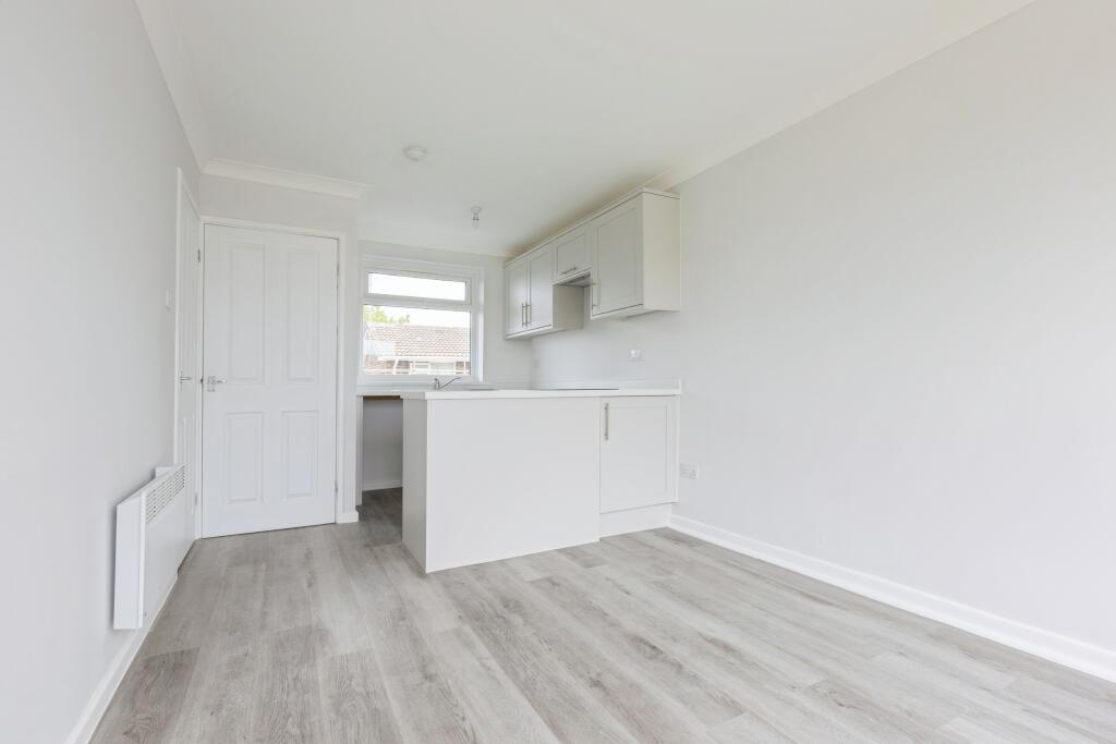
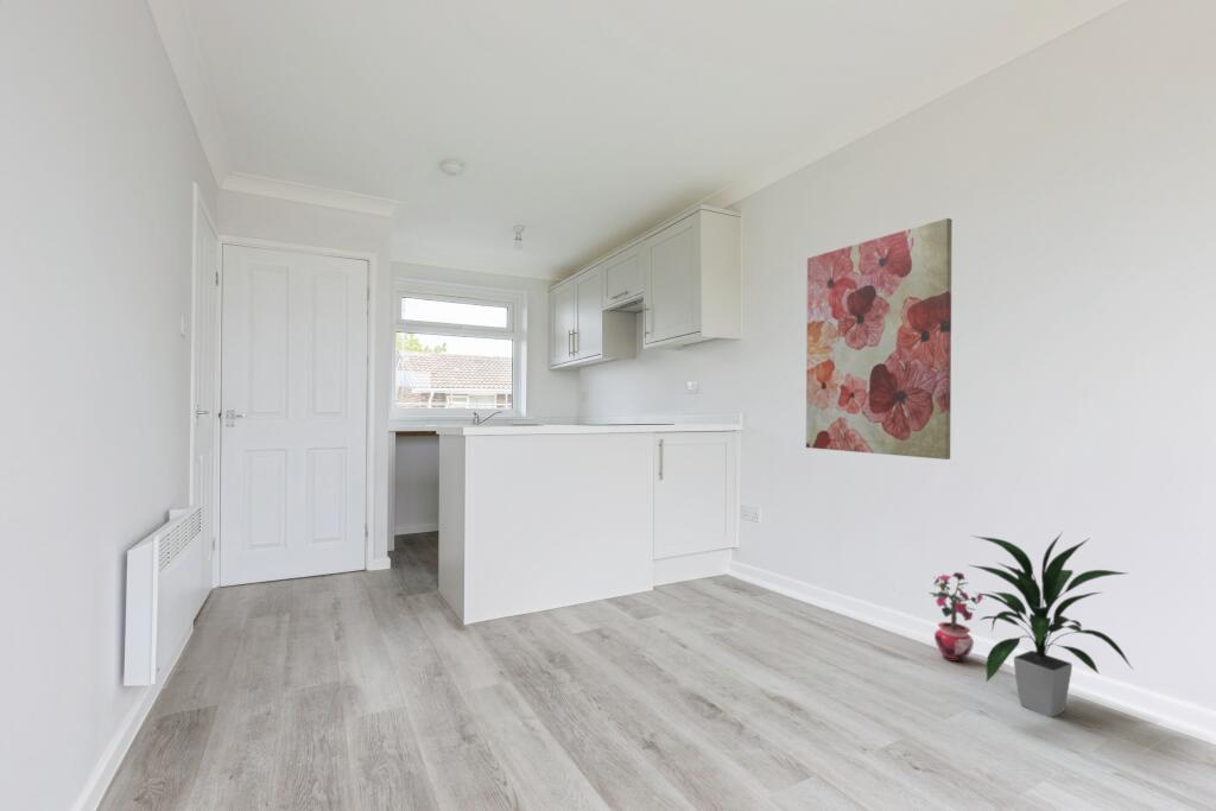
+ indoor plant (1036, 617)
+ potted plant (952, 613)
+ wall art (869, 347)
